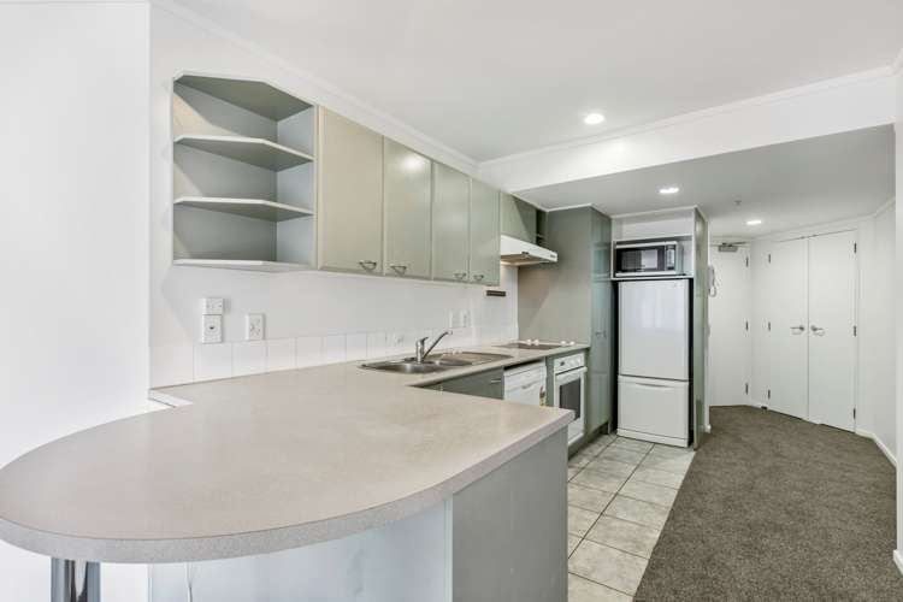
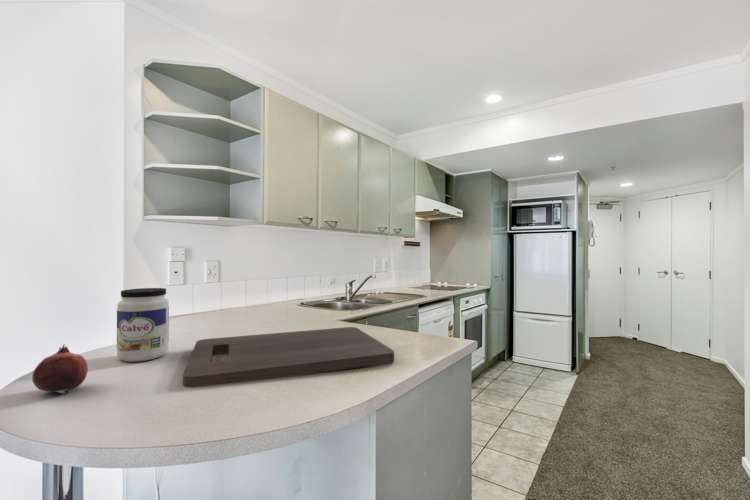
+ jar (143, 323)
+ cutting board (290, 350)
+ fruit (61, 367)
